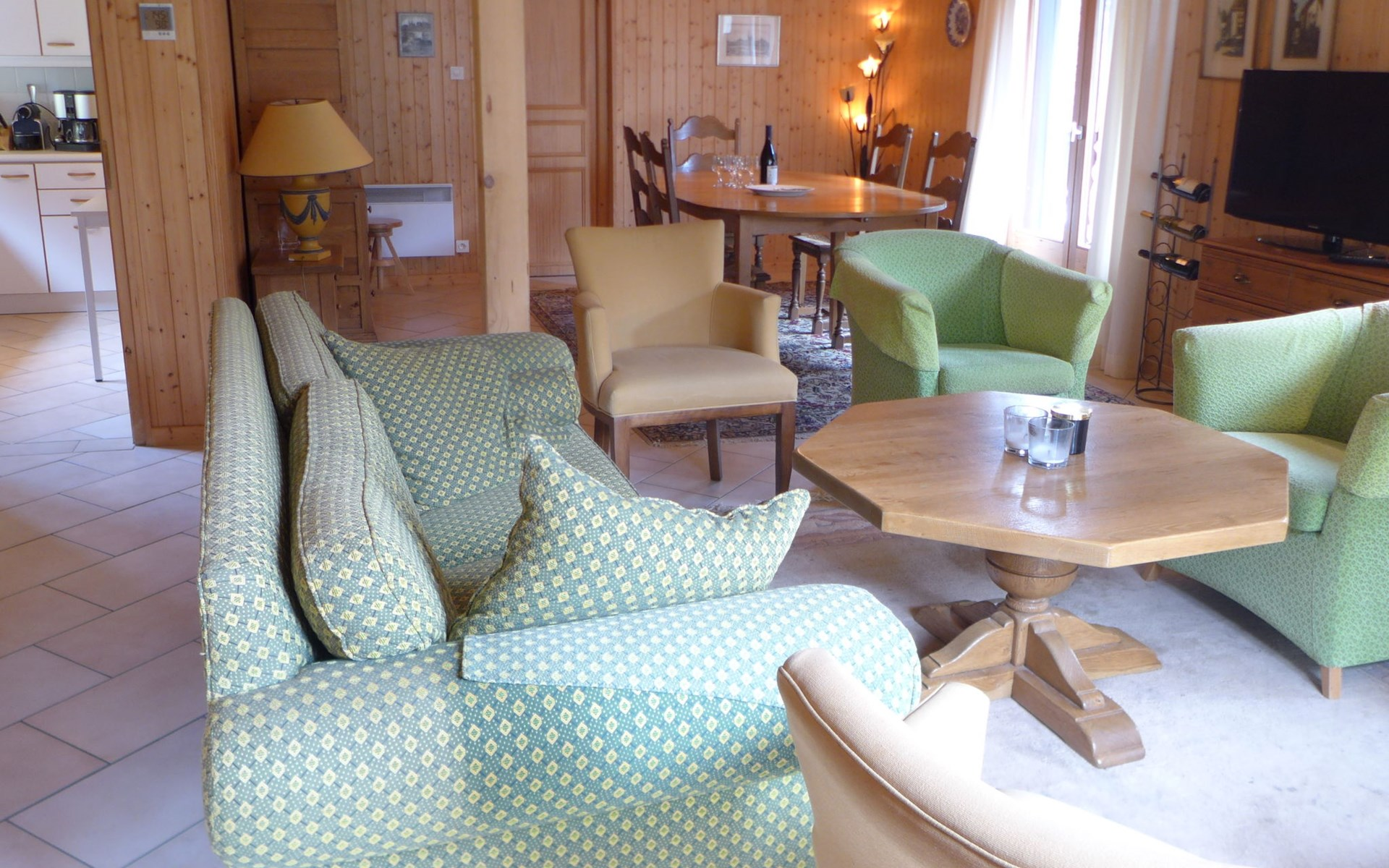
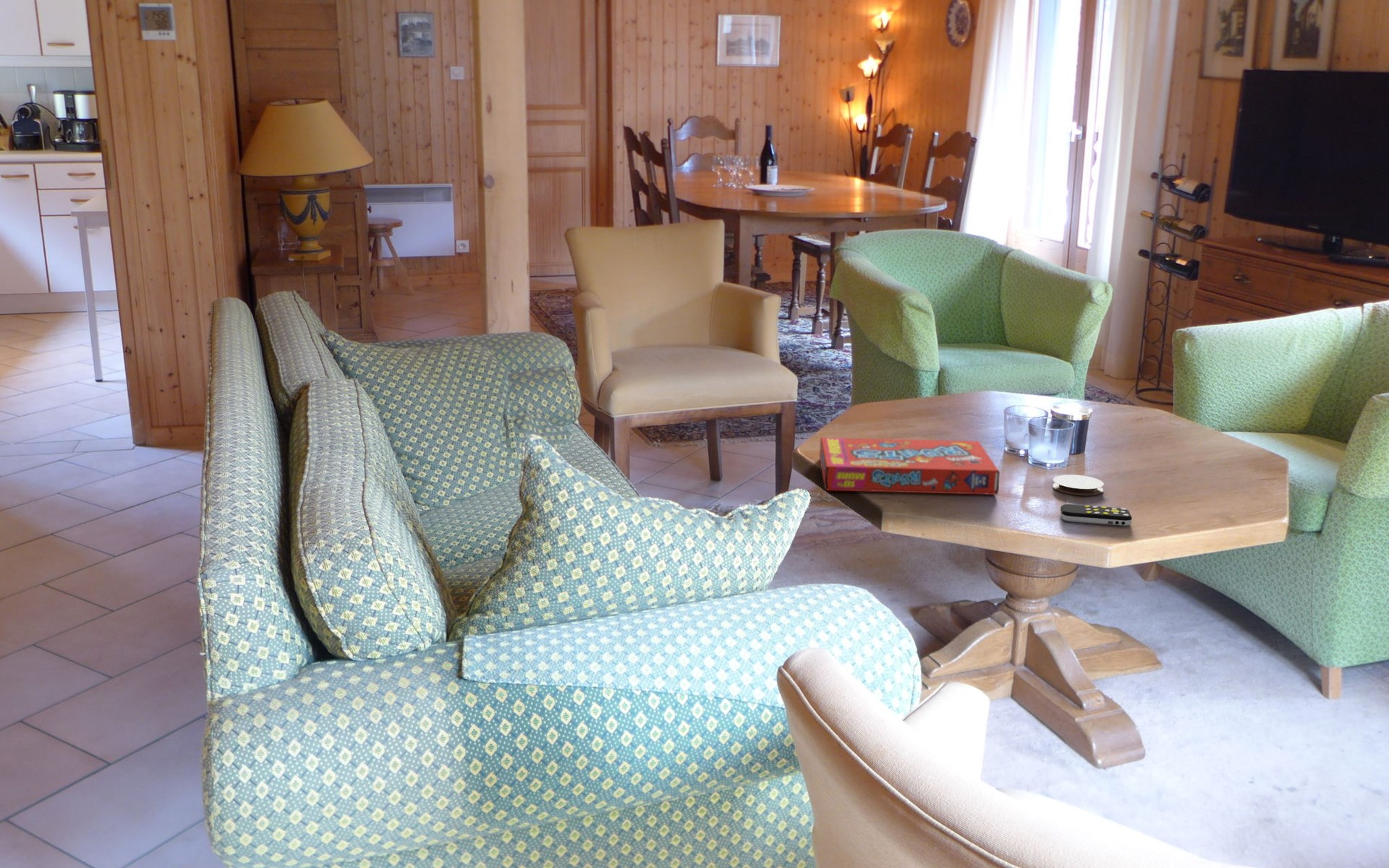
+ remote control (1095, 514)
+ snack box (905, 464)
+ coaster (1078, 485)
